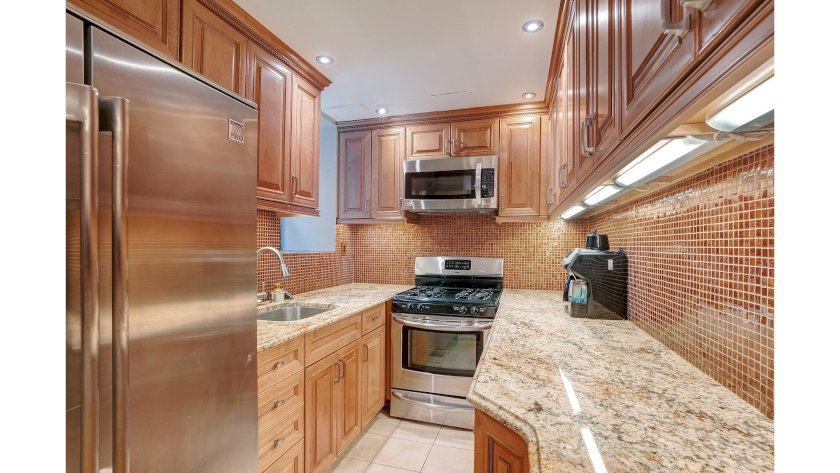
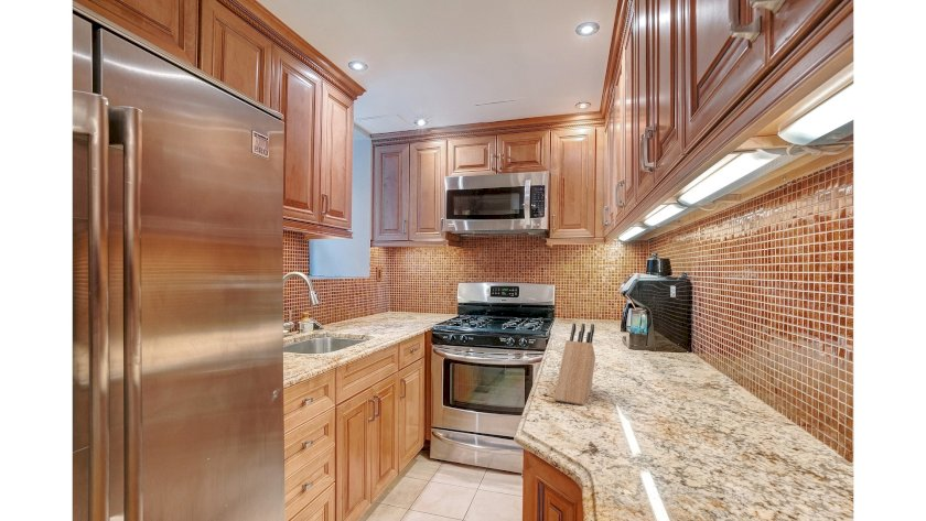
+ knife block (577, 359)
